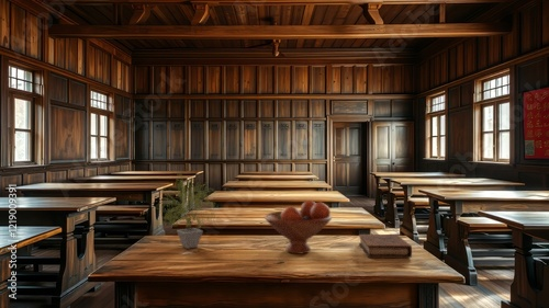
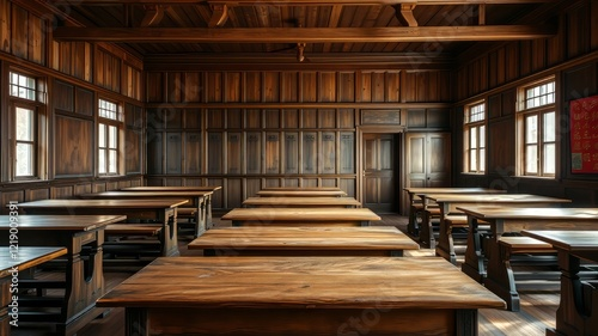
- book (383, 244)
- potted plant (188, 209)
- fruit bowl (298, 226)
